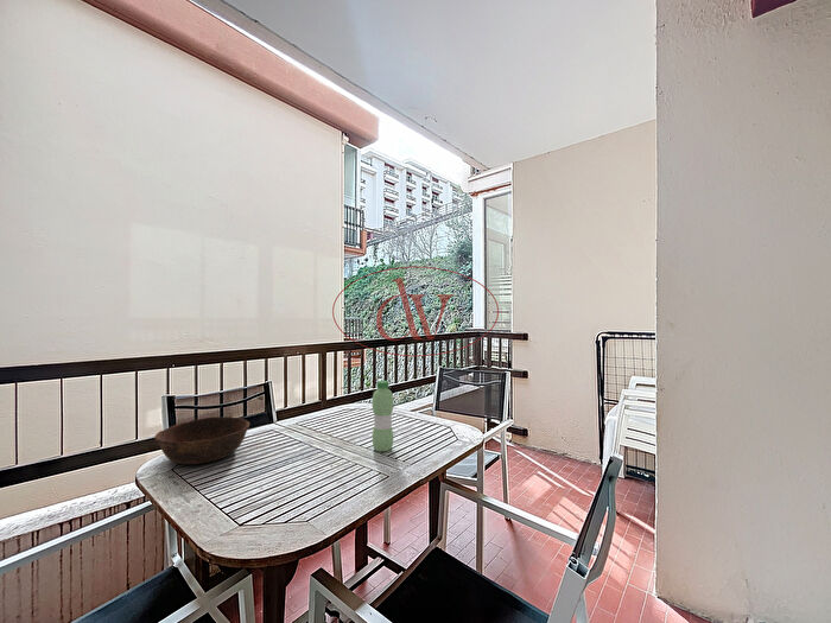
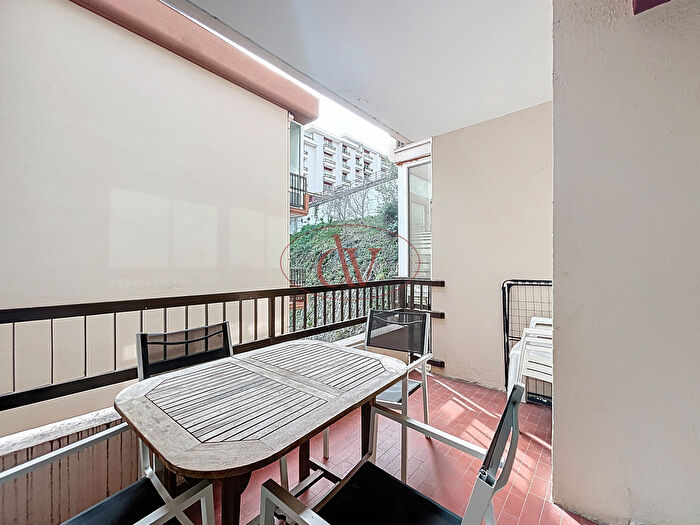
- water bottle (382, 414)
- bowl (204, 441)
